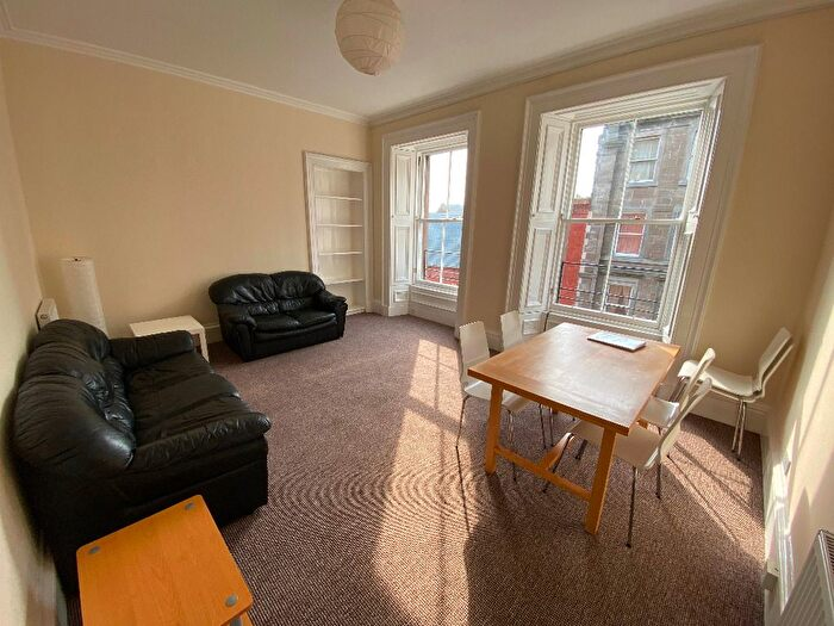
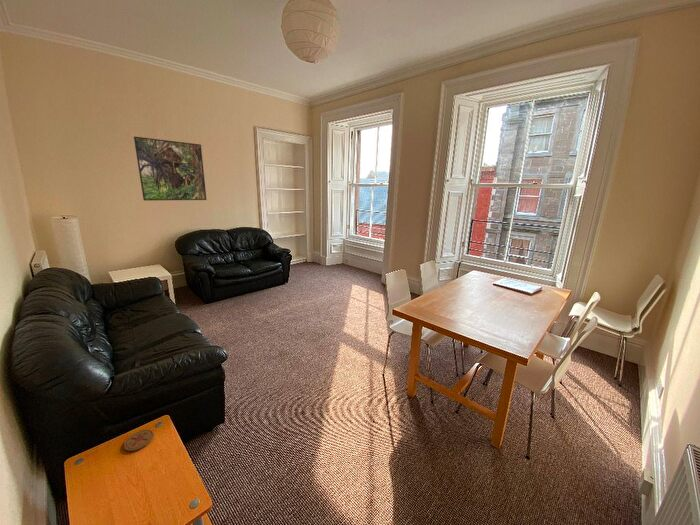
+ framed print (173, 171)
+ coaster (139, 439)
